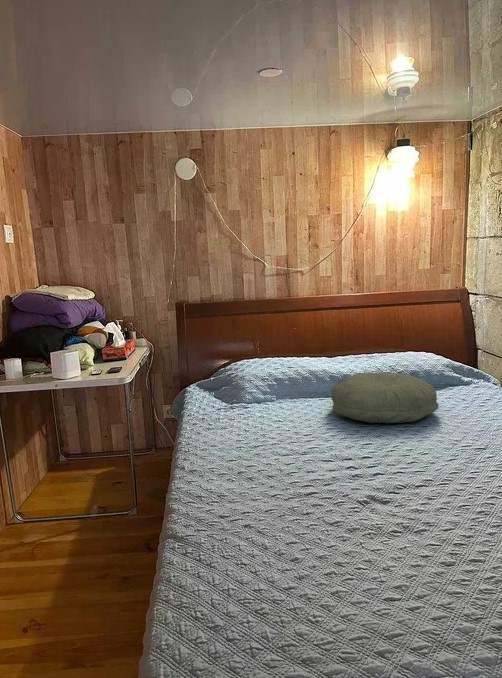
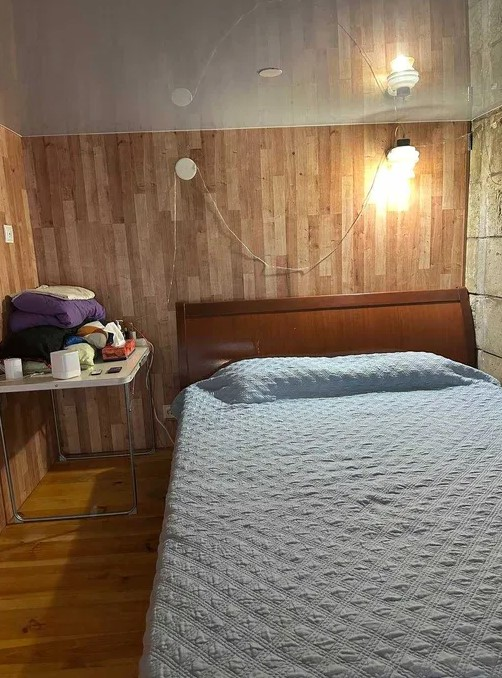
- pillow (381, 395)
